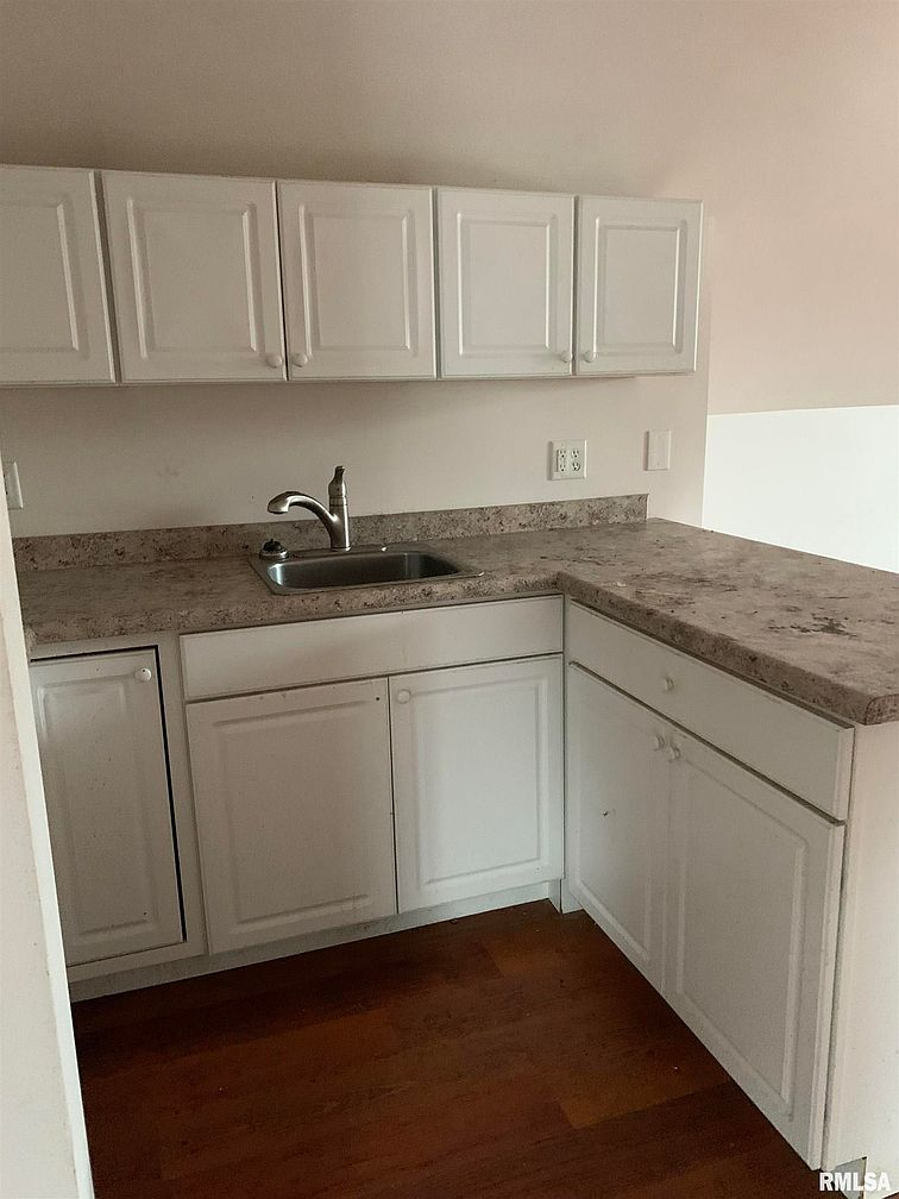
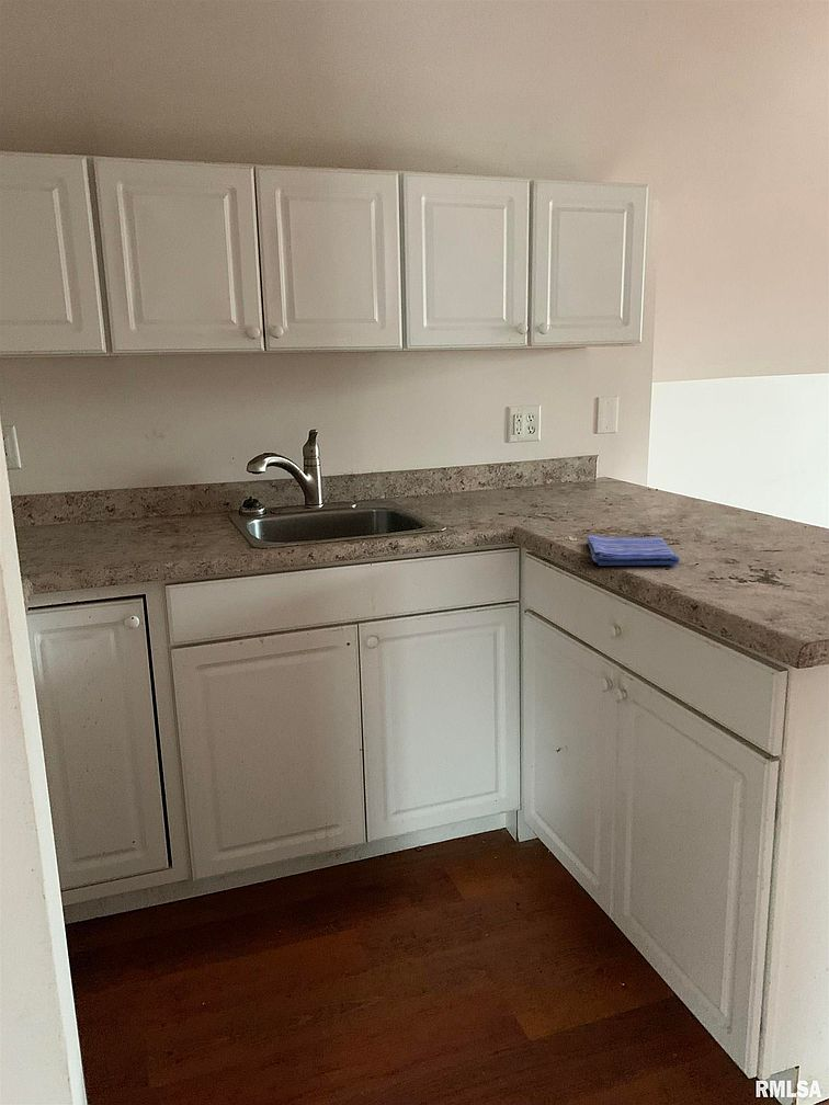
+ dish towel (629, 547)
